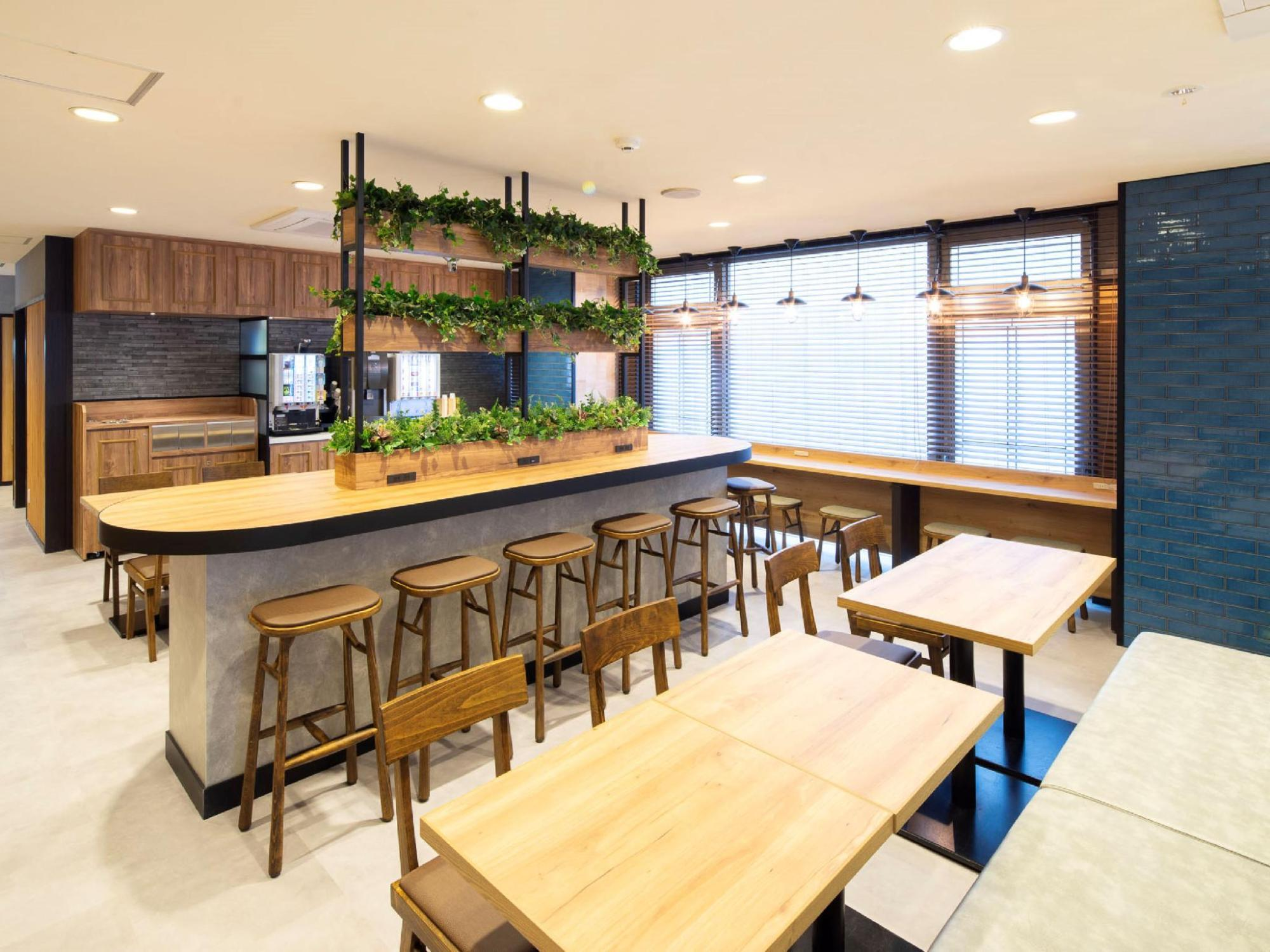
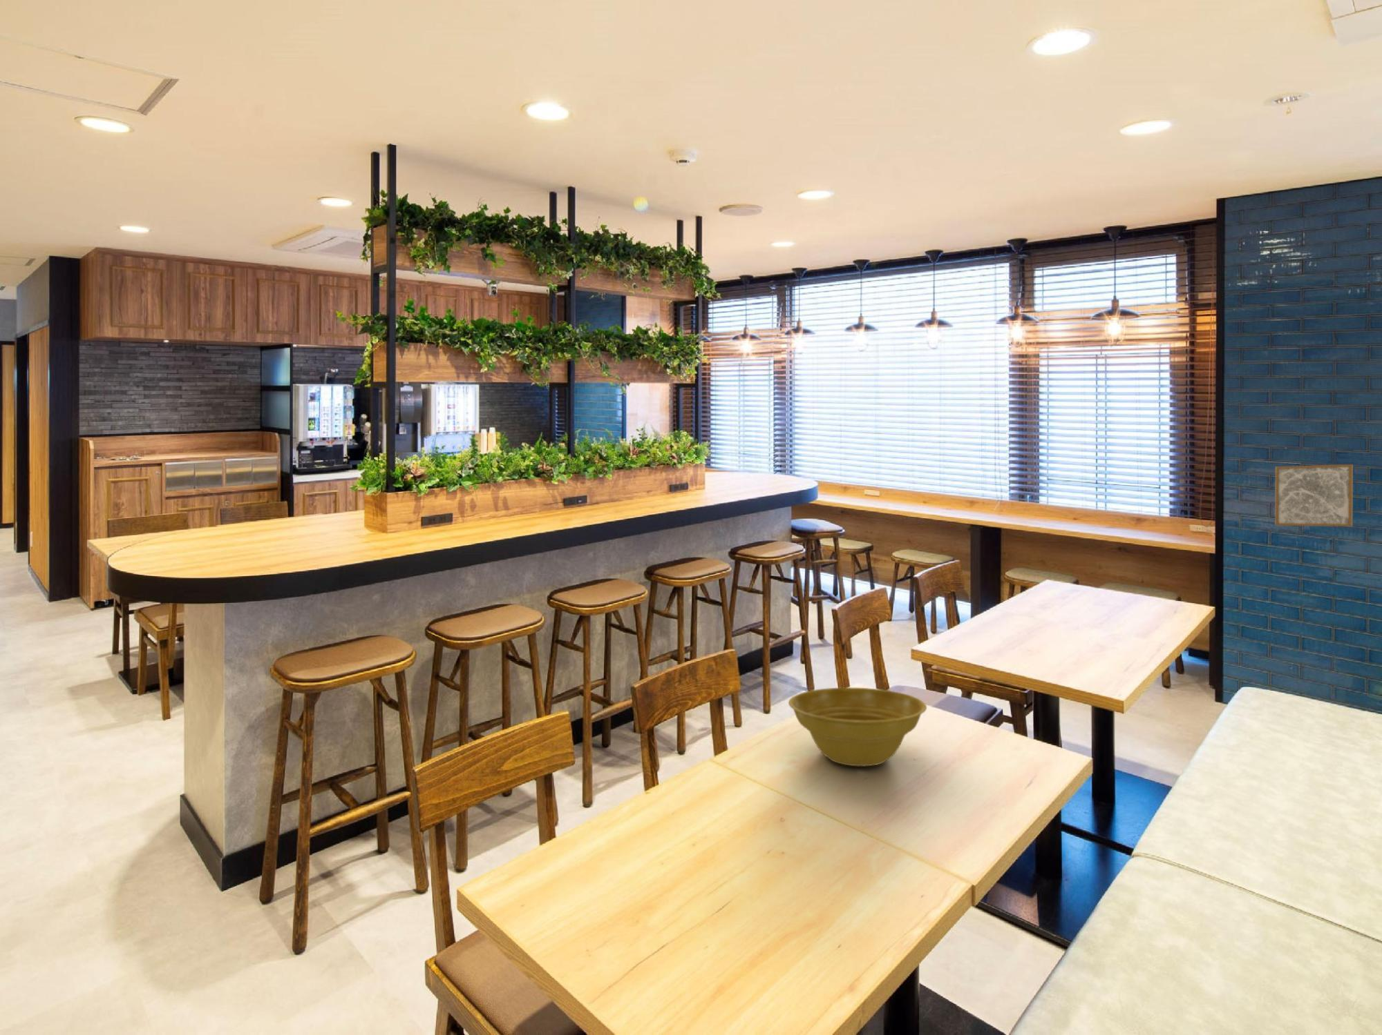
+ planter bowl (856, 730)
+ wall art (1312, 496)
